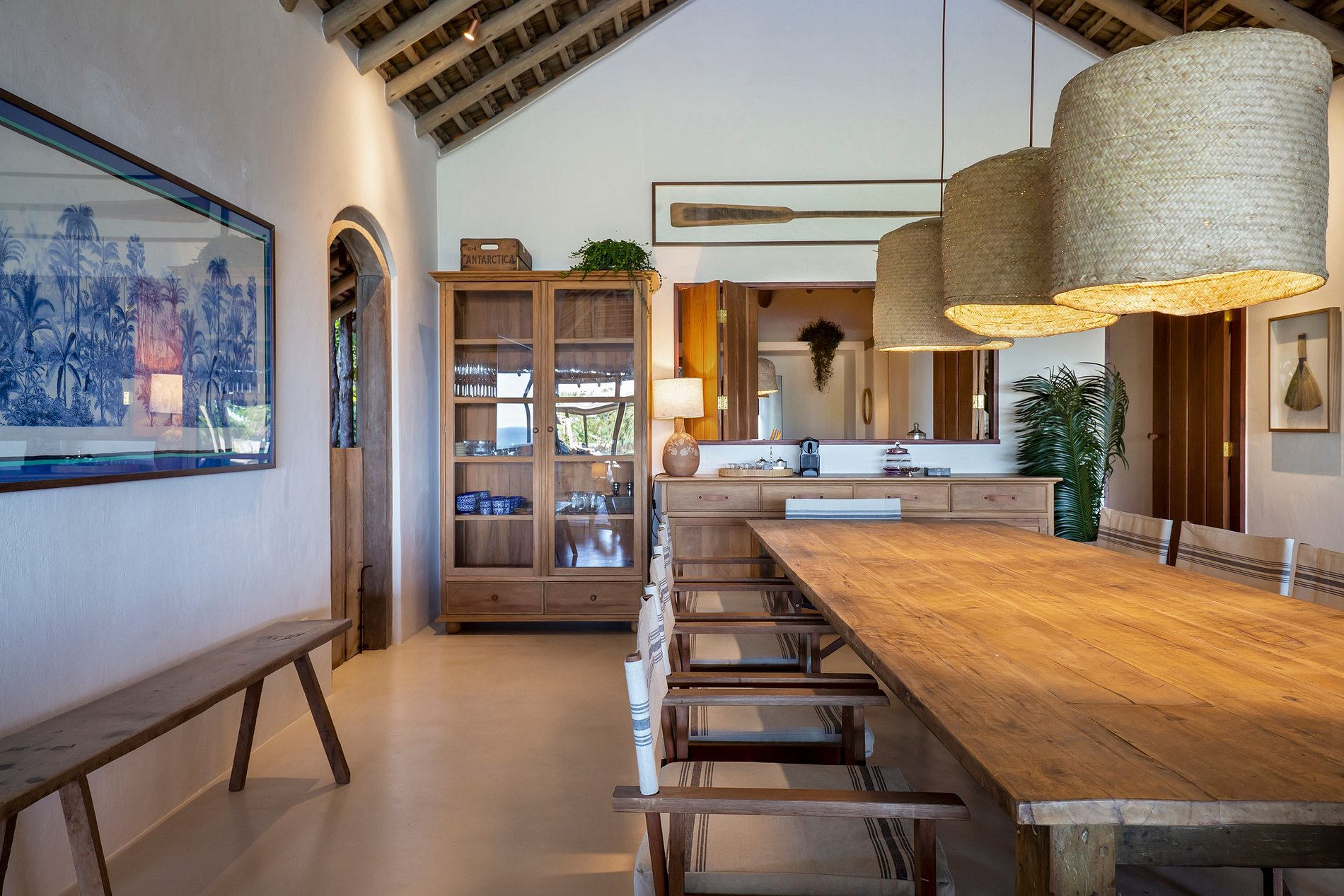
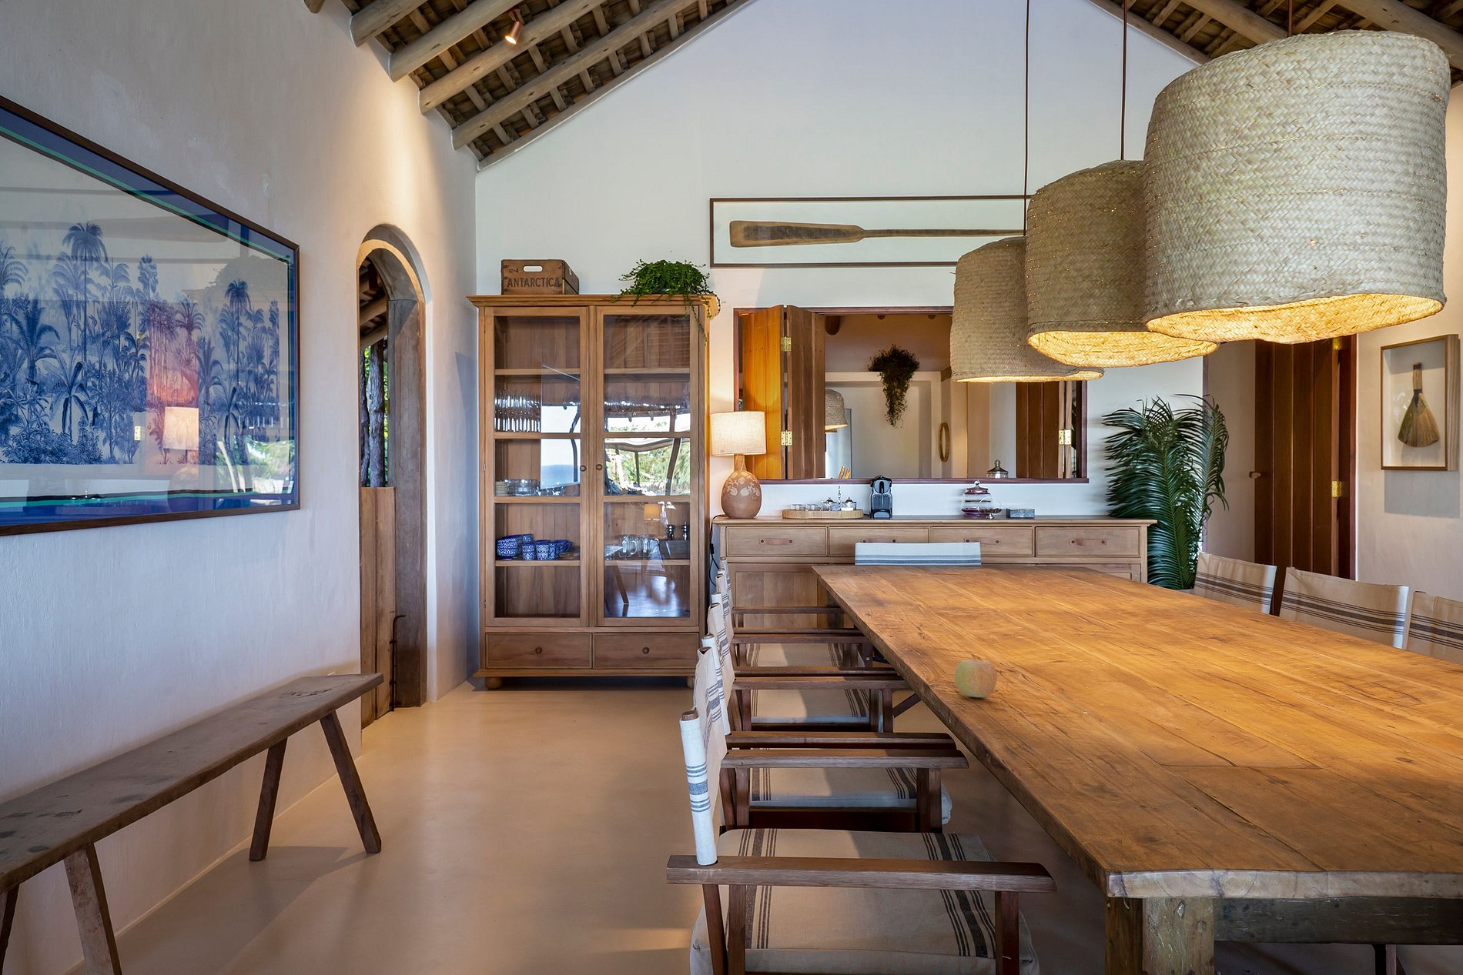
+ fruit (975, 675)
